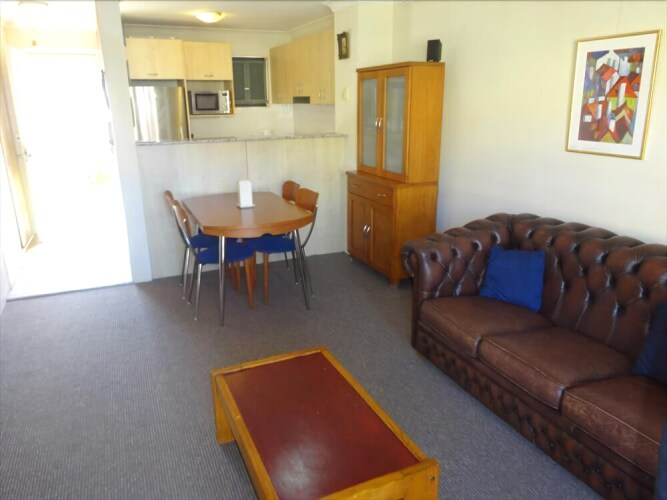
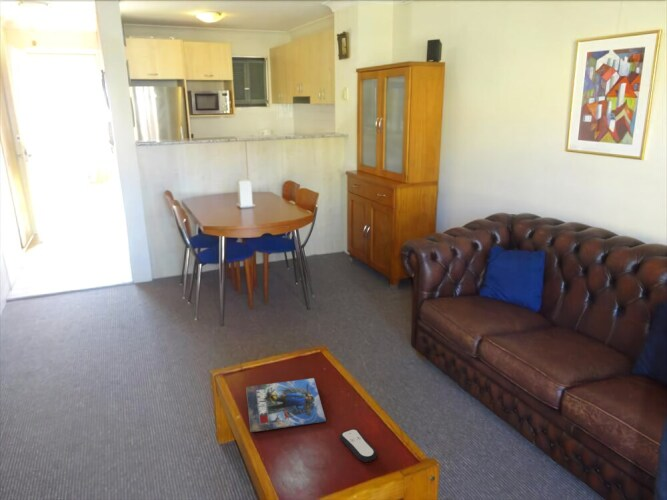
+ magazine (284, 402)
+ remote control (358, 444)
